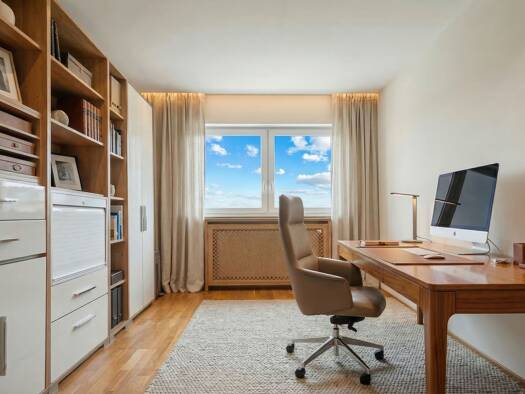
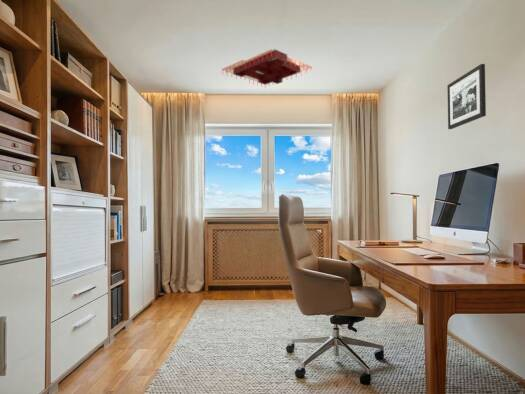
+ architectural model (266, 66)
+ picture frame (465, 99)
